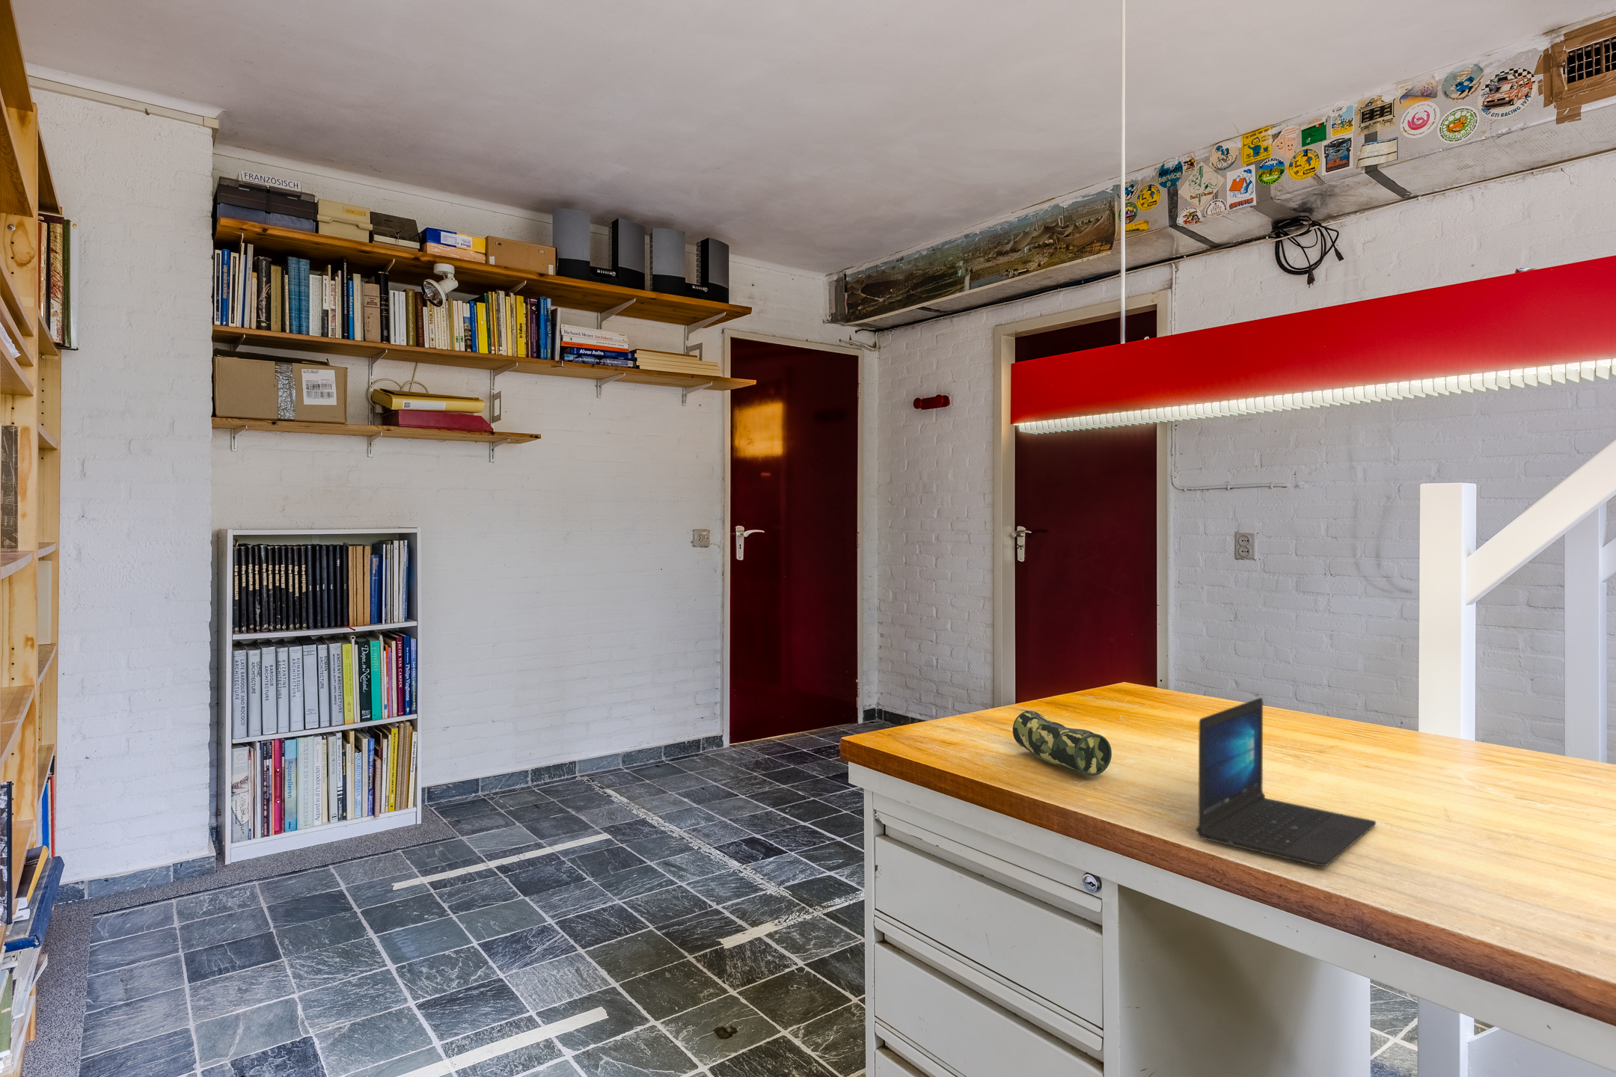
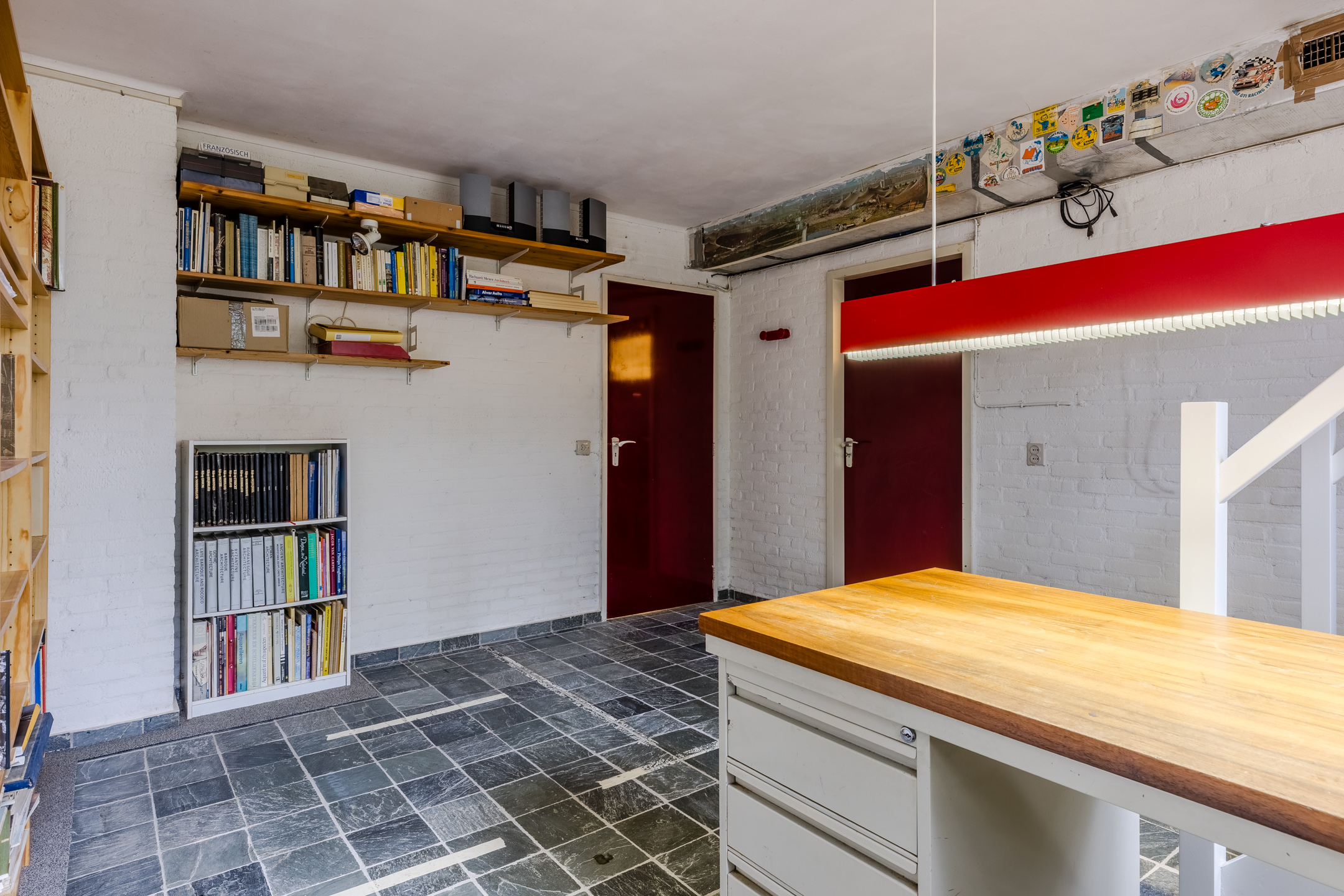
- laptop (1262, 773)
- pencil case (1057, 742)
